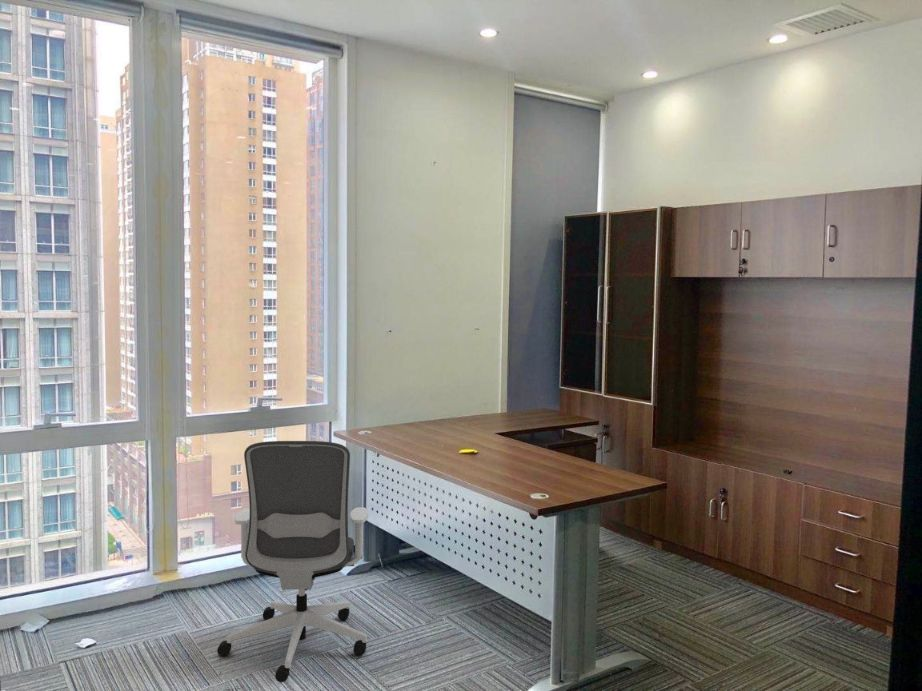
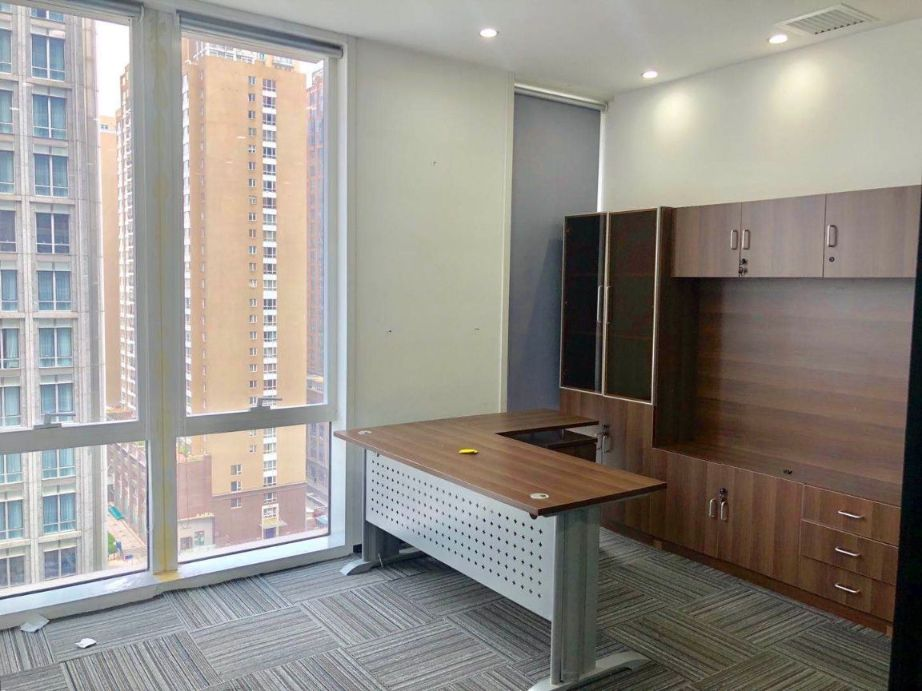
- office chair (295, 540)
